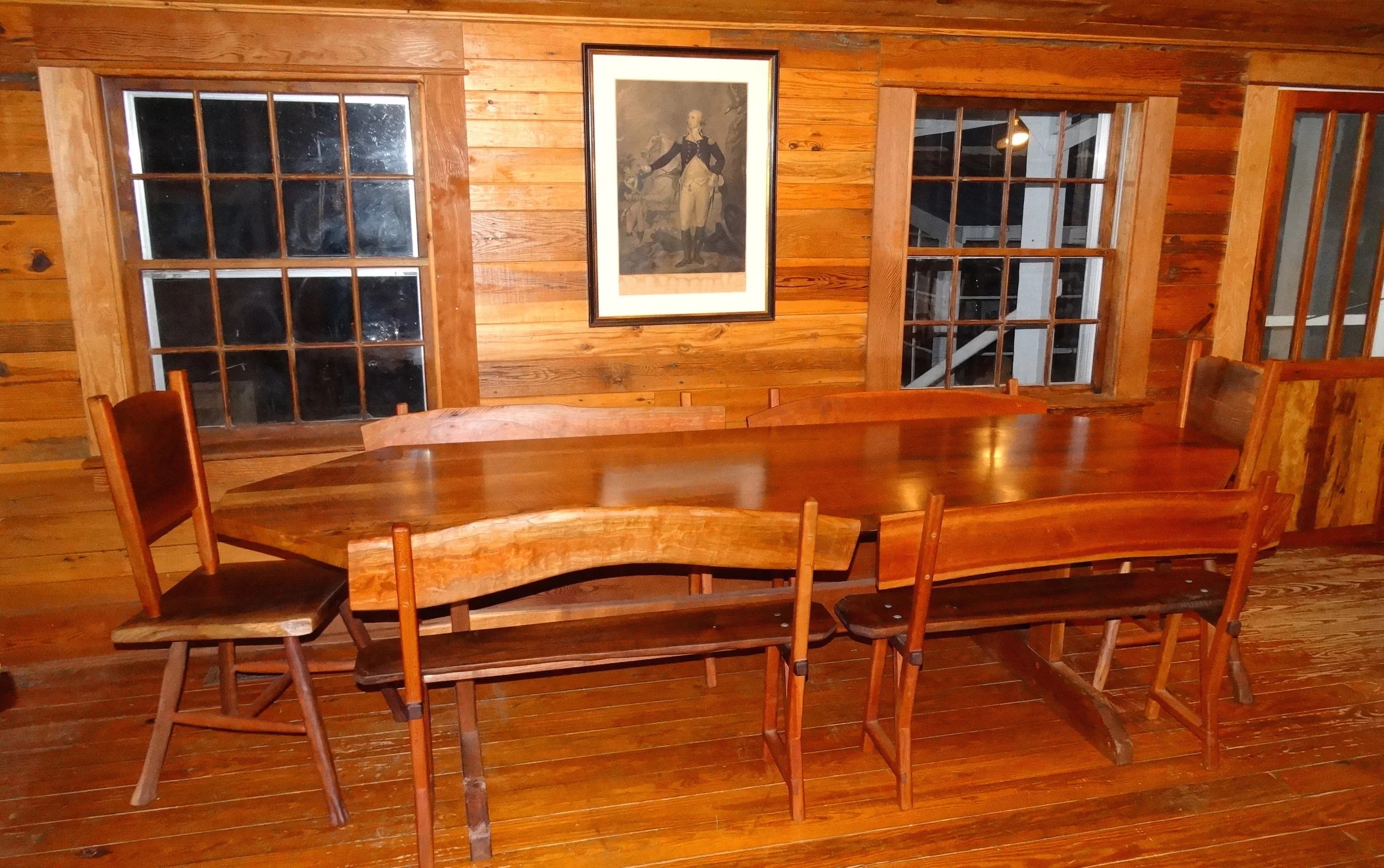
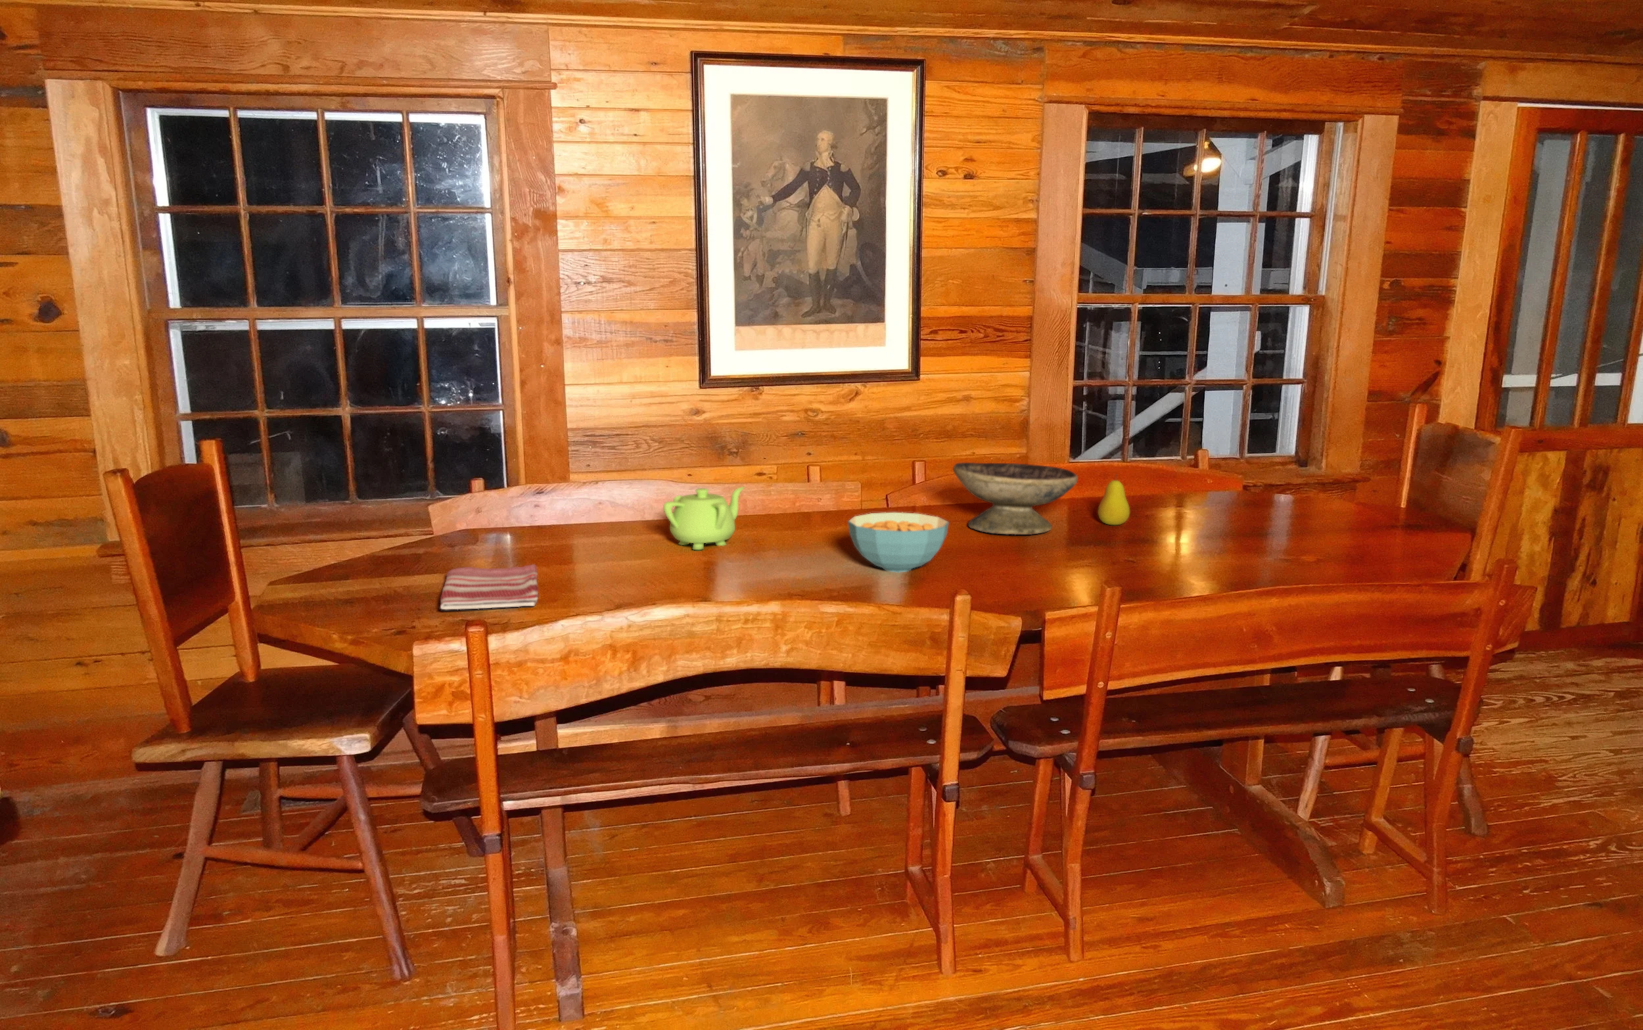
+ teapot (703, 516)
+ fruit (1114, 498)
+ dish towel (490, 586)
+ decorative bowl (1014, 496)
+ cereal bowl (897, 545)
